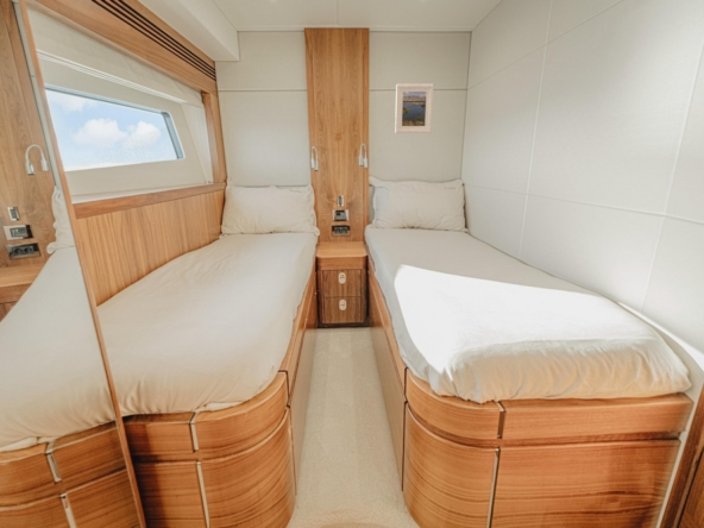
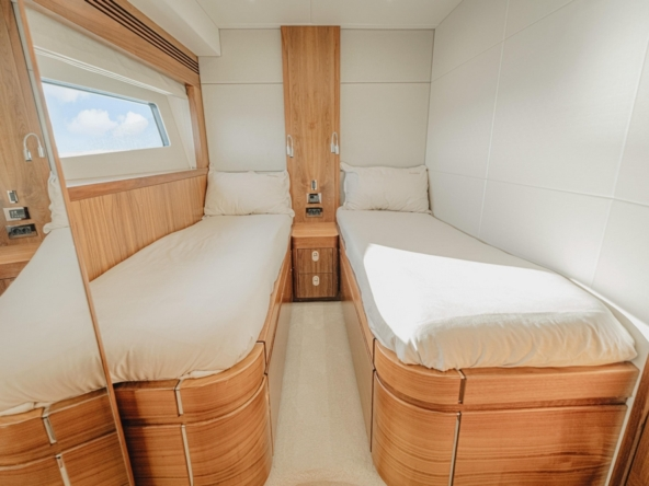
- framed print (414, 108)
